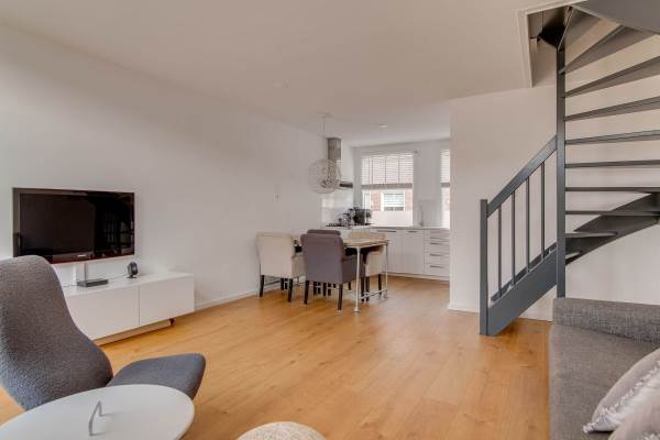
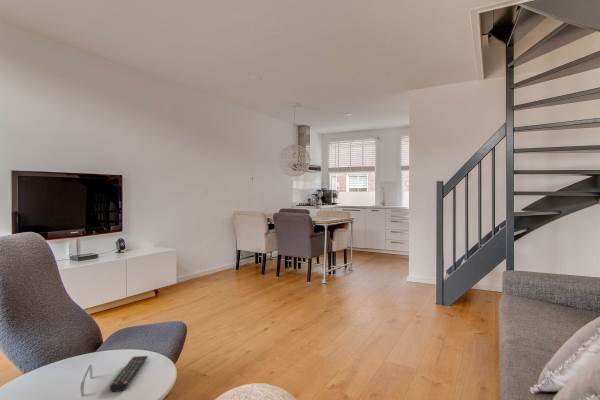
+ remote control (130, 371)
